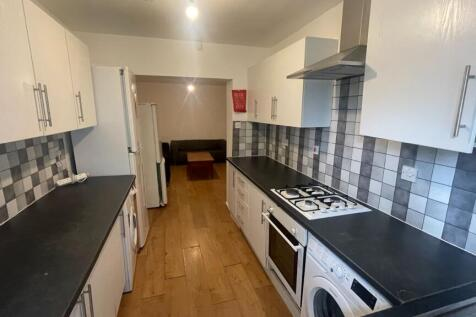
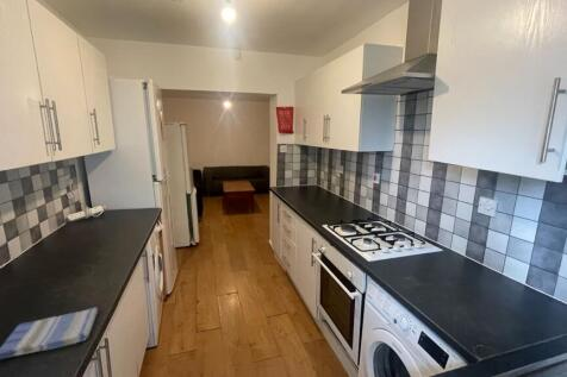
+ dish towel (51, 329)
